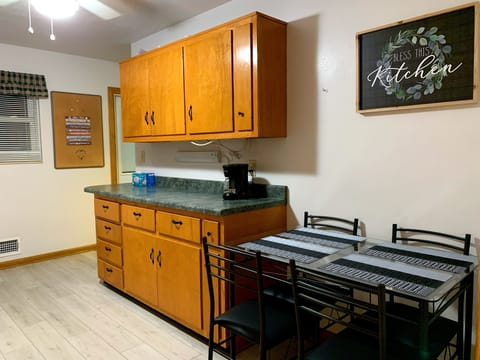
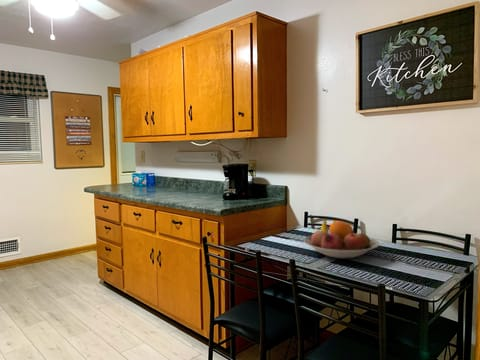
+ fruit bowl (340, 238)
